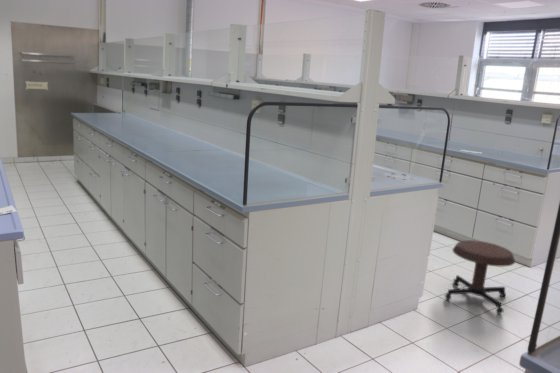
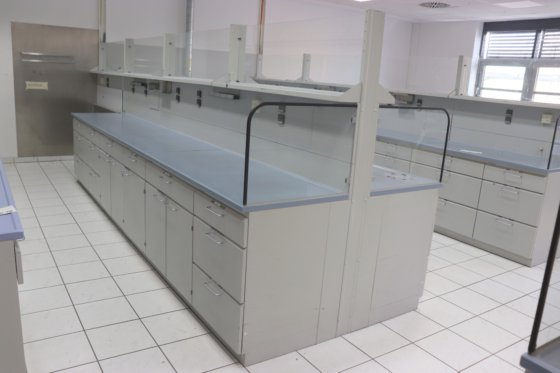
- stool (479, 273)
